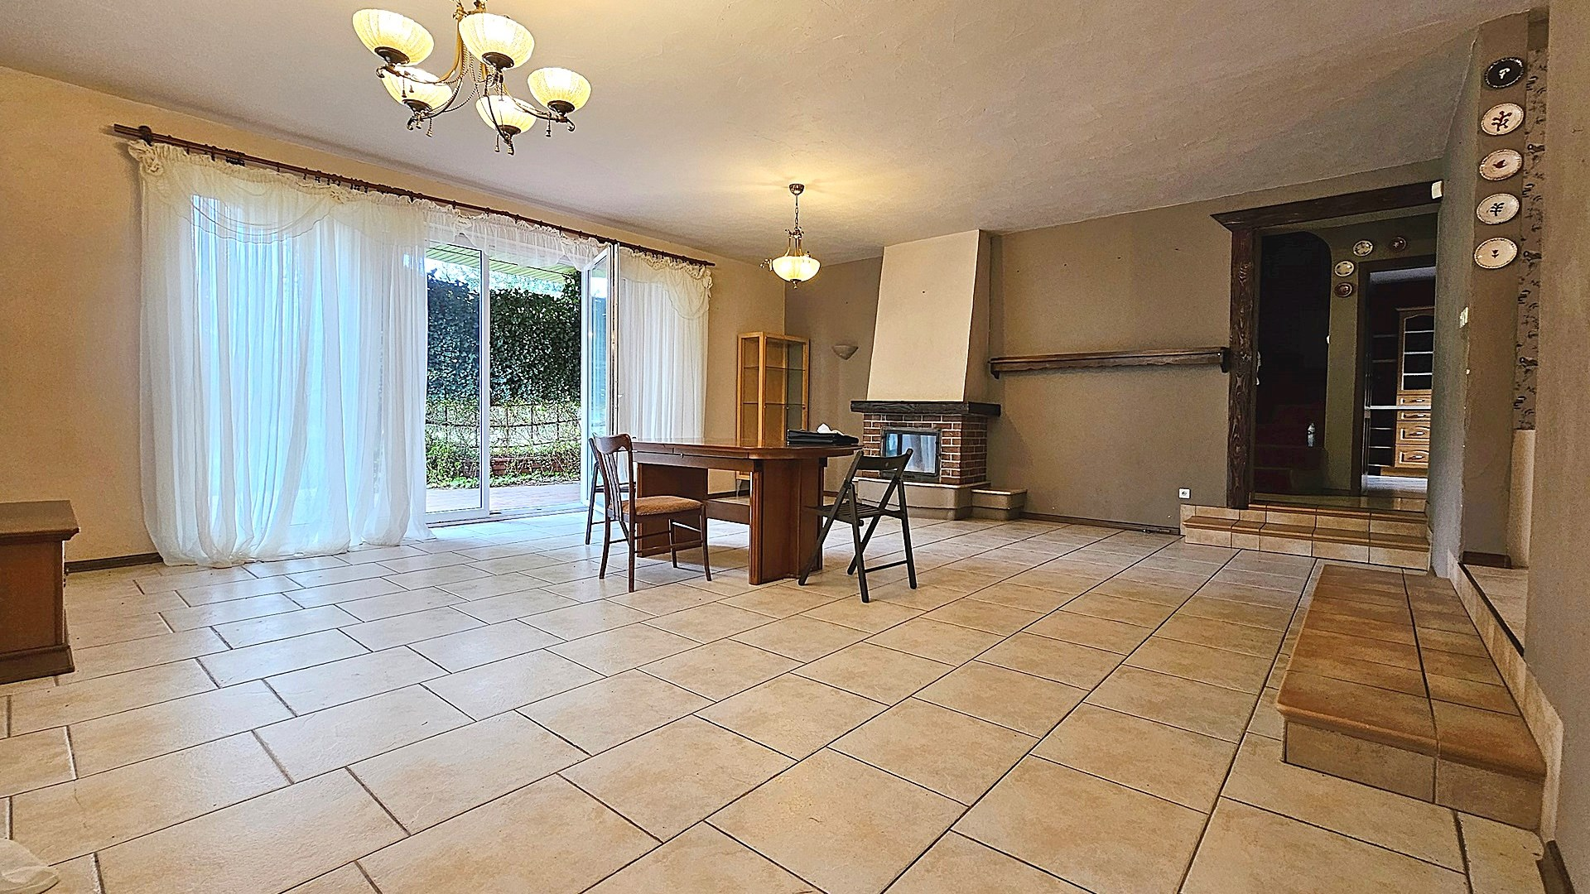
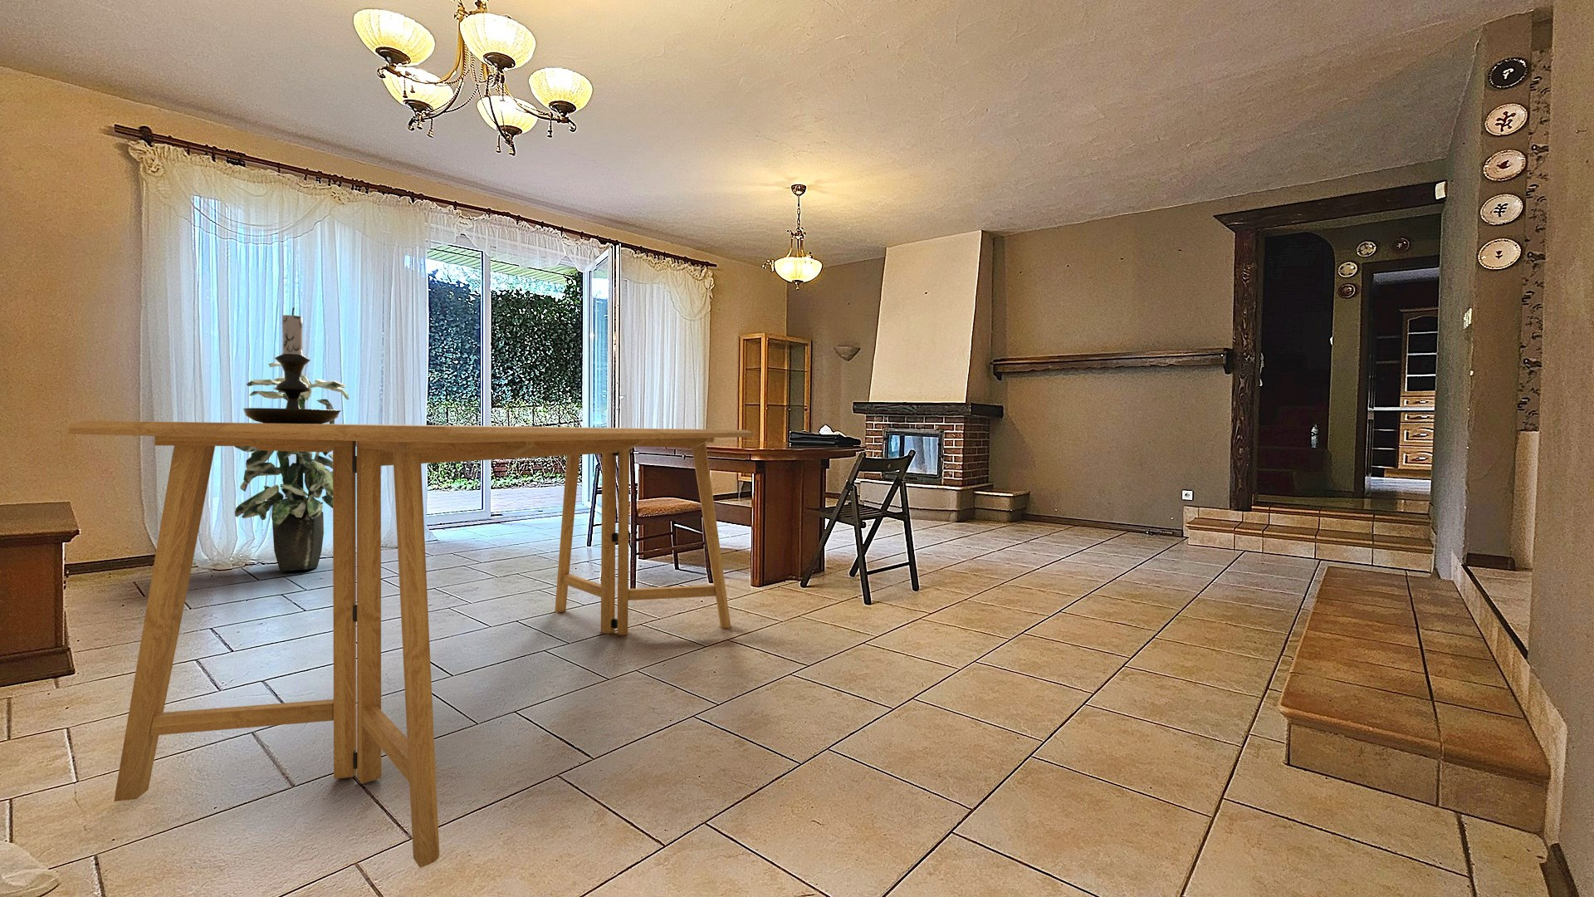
+ dining table (558, 556)
+ indoor plant (293, 467)
+ candle holder (294, 365)
